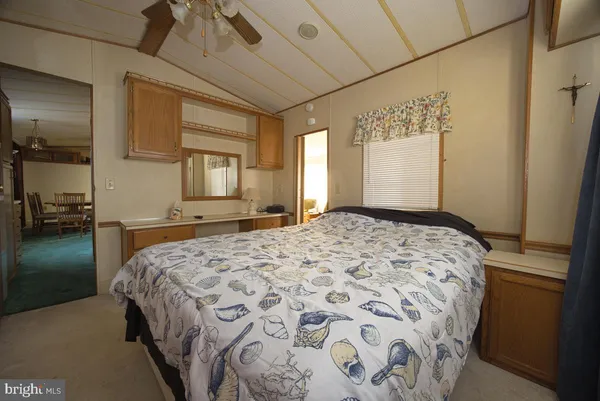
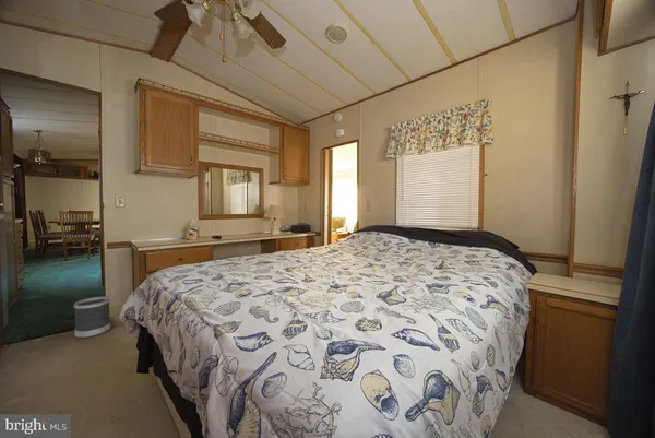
+ wastebasket (93, 316)
